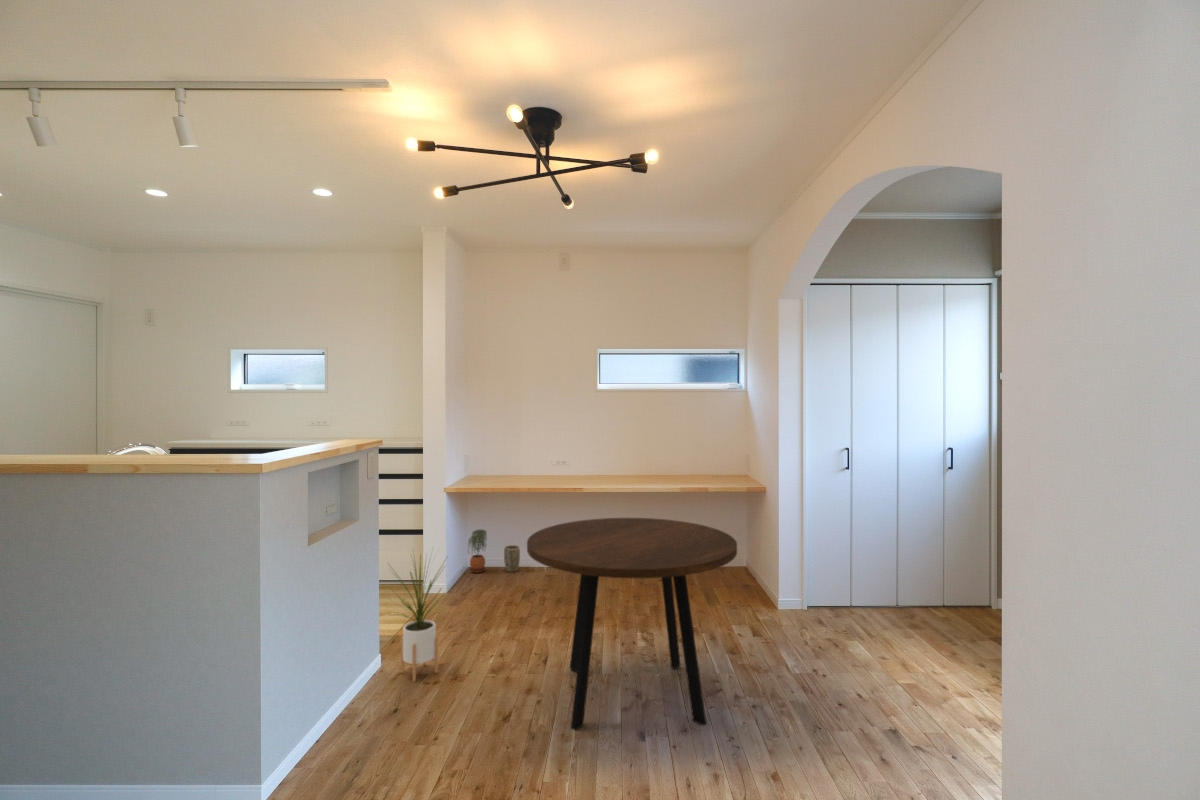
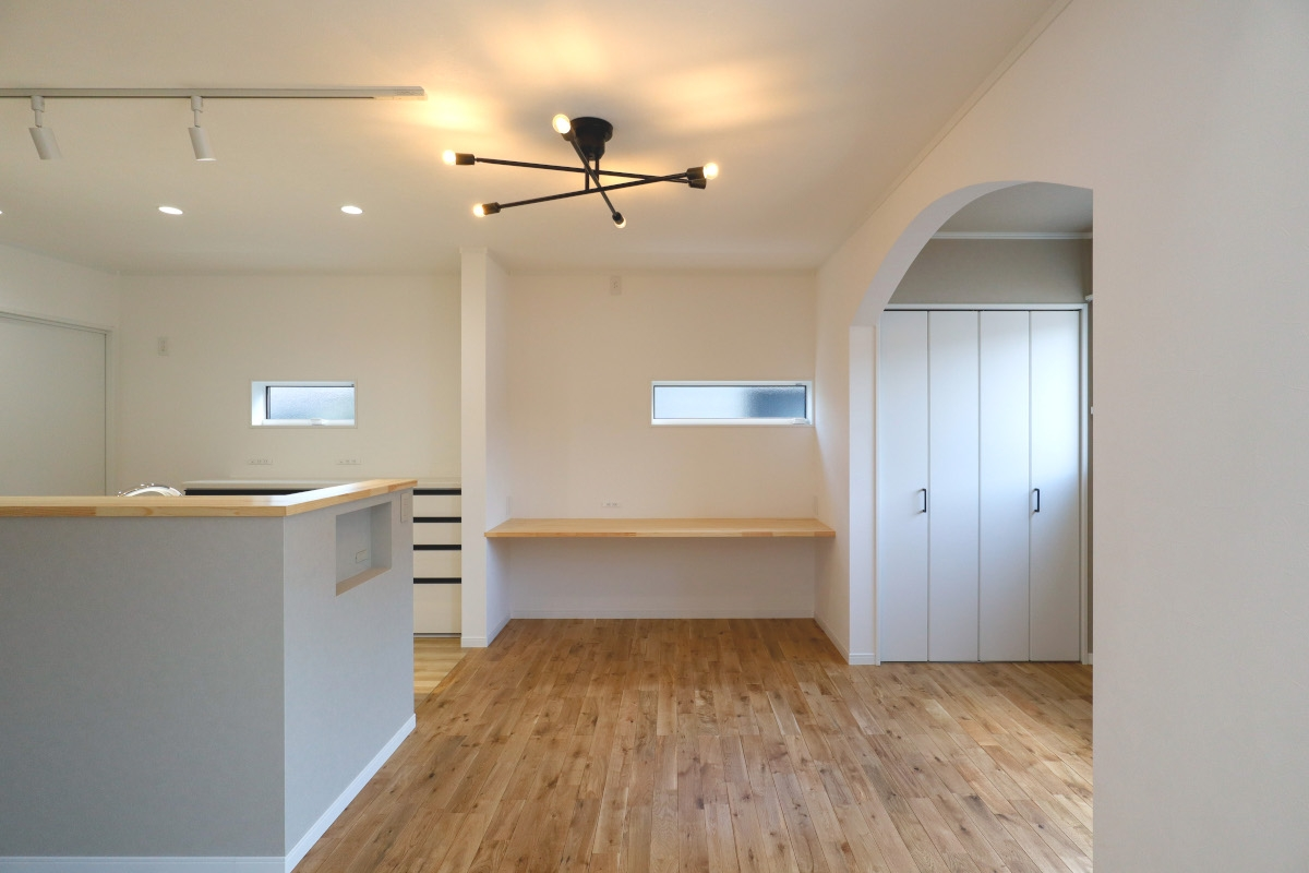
- house plant (418, 610)
- dining table (665, 613)
- potted plant (477, 550)
- plant pot (512, 558)
